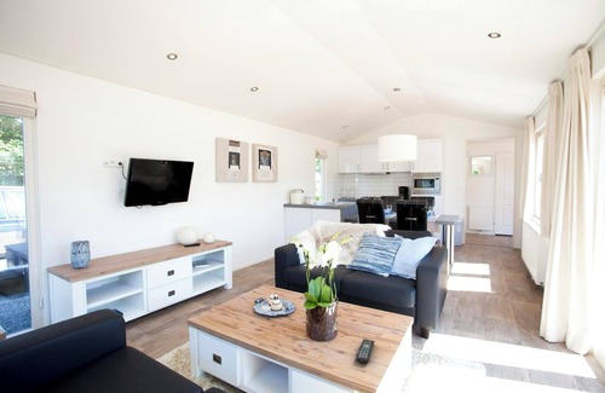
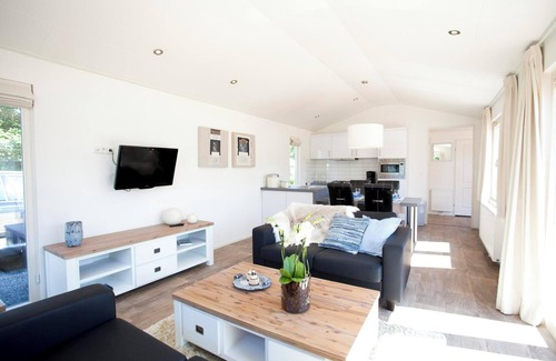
- remote control (365, 349)
